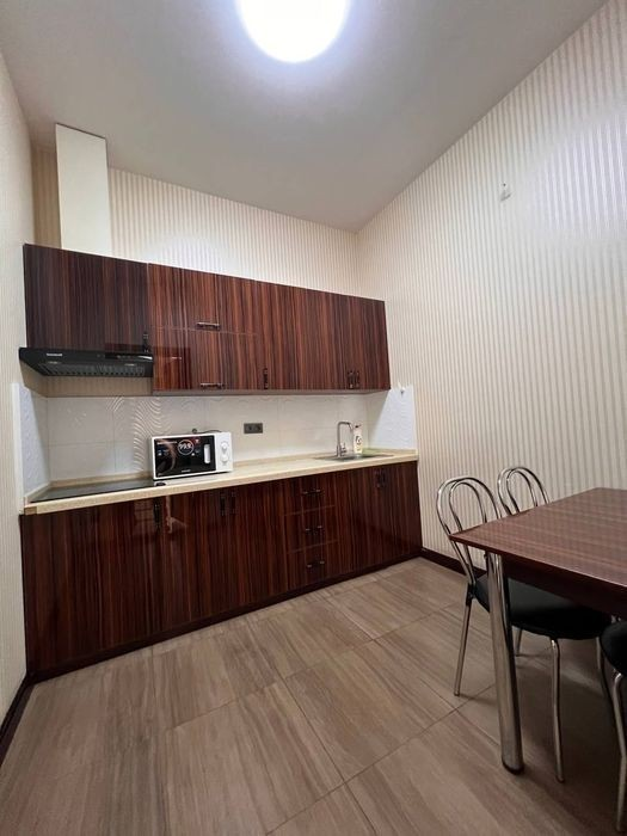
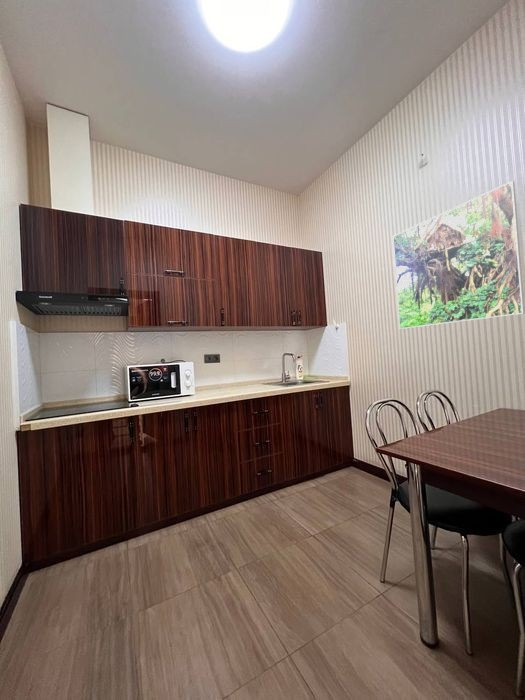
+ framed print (447, 267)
